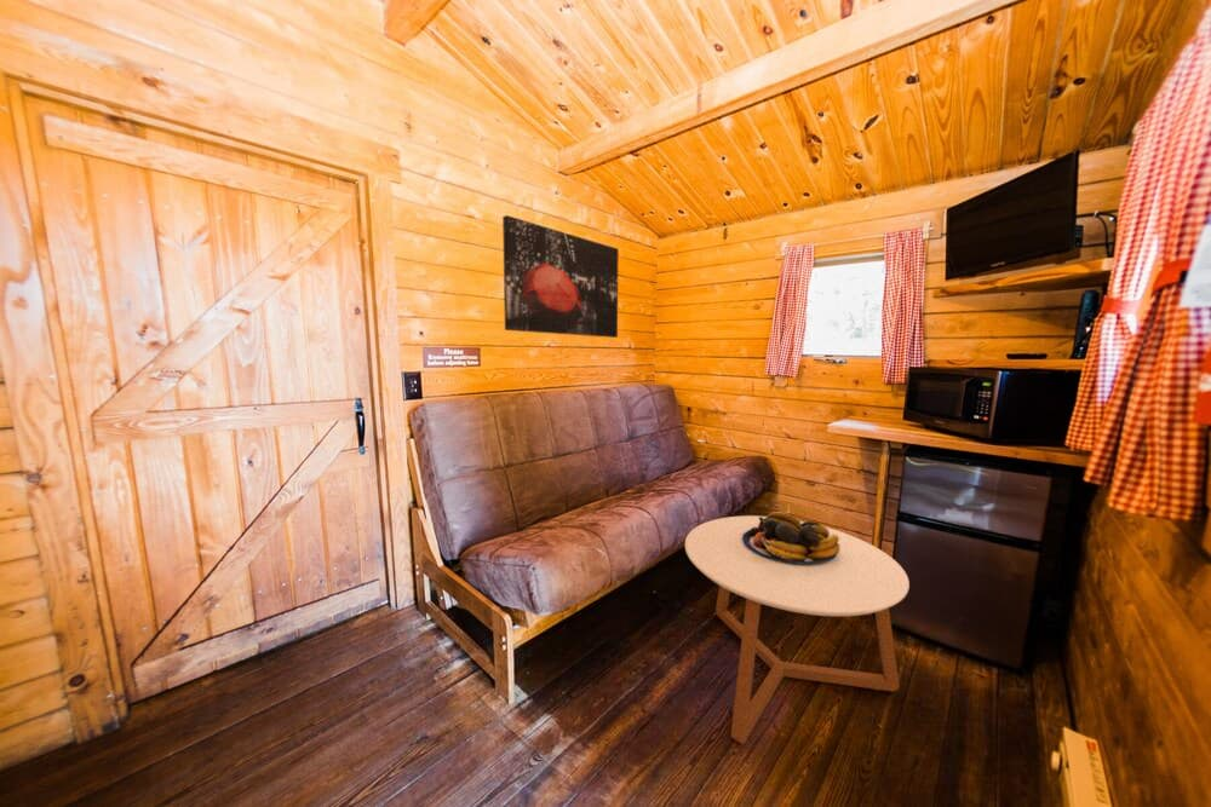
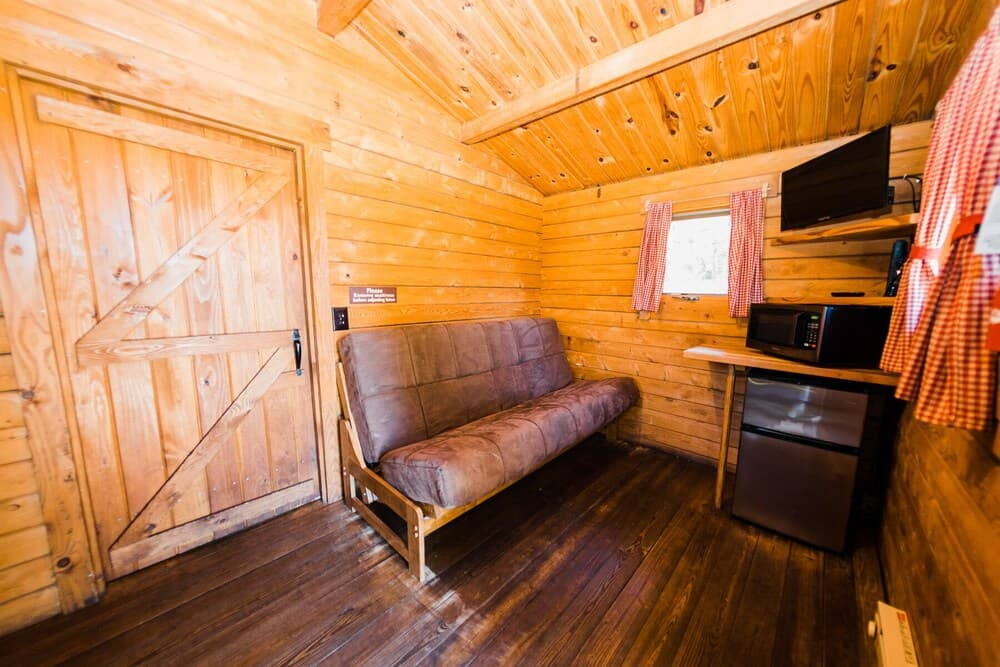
- wall art (567, 284)
- fruit bowl (787, 529)
- coffee table (782, 609)
